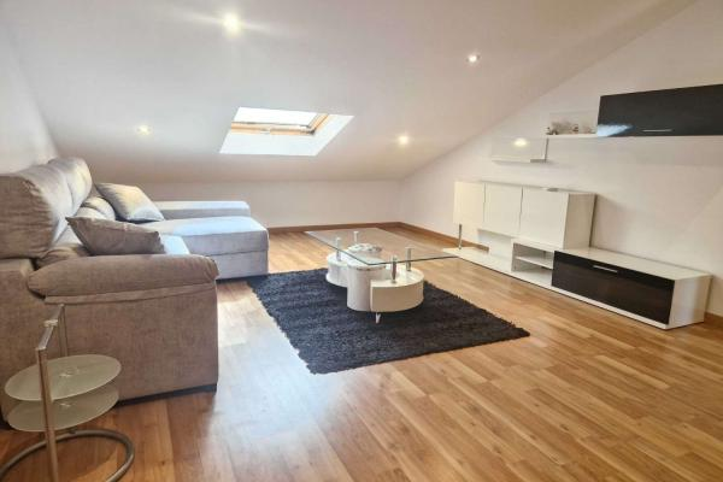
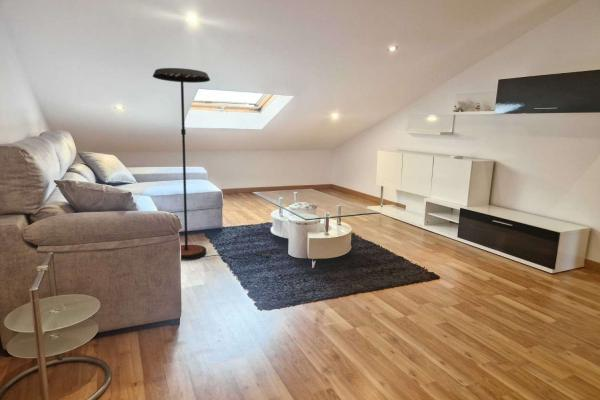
+ floor lamp (185, 166)
